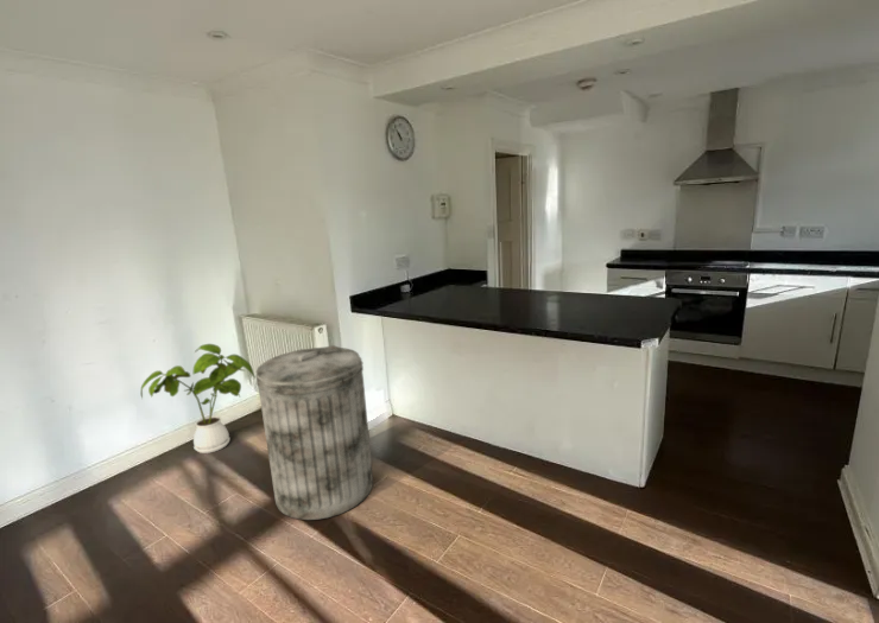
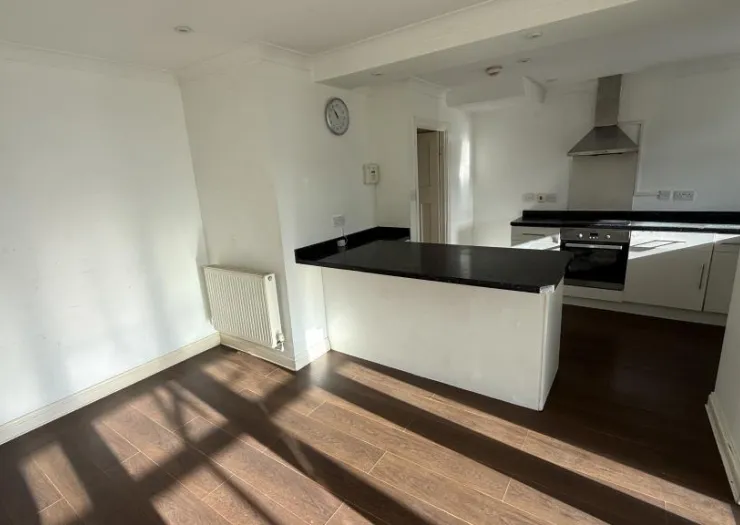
- trash can (317, 422)
- house plant (216, 395)
